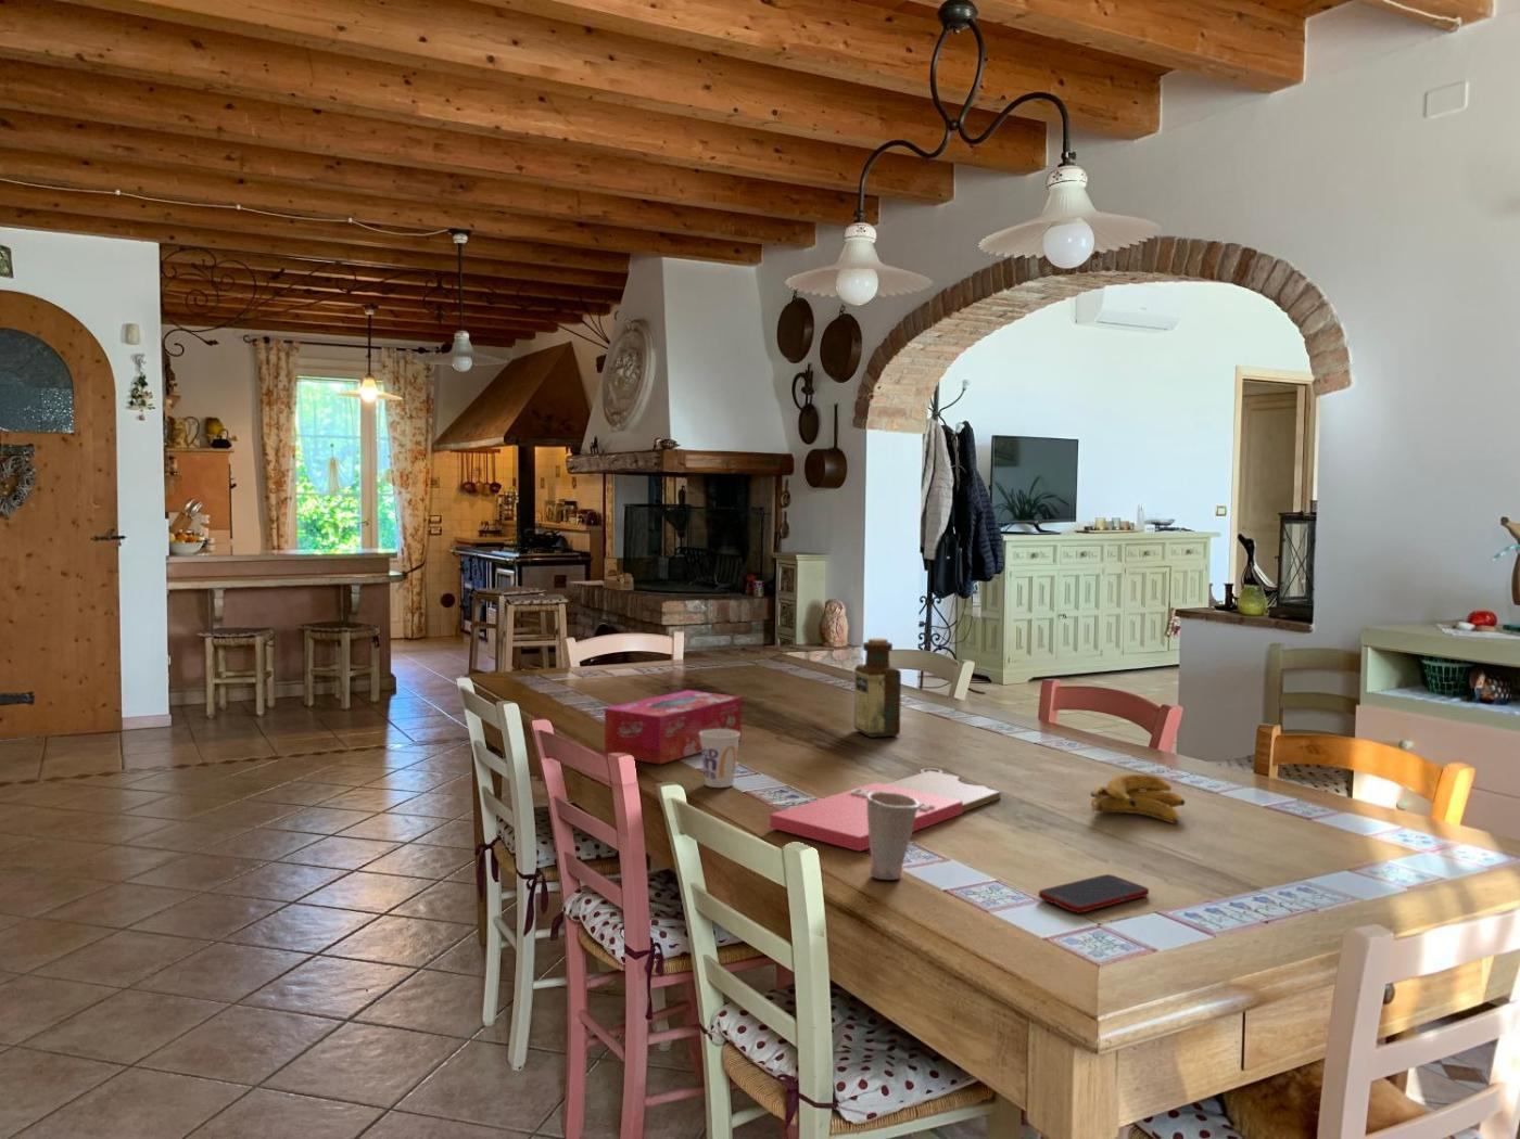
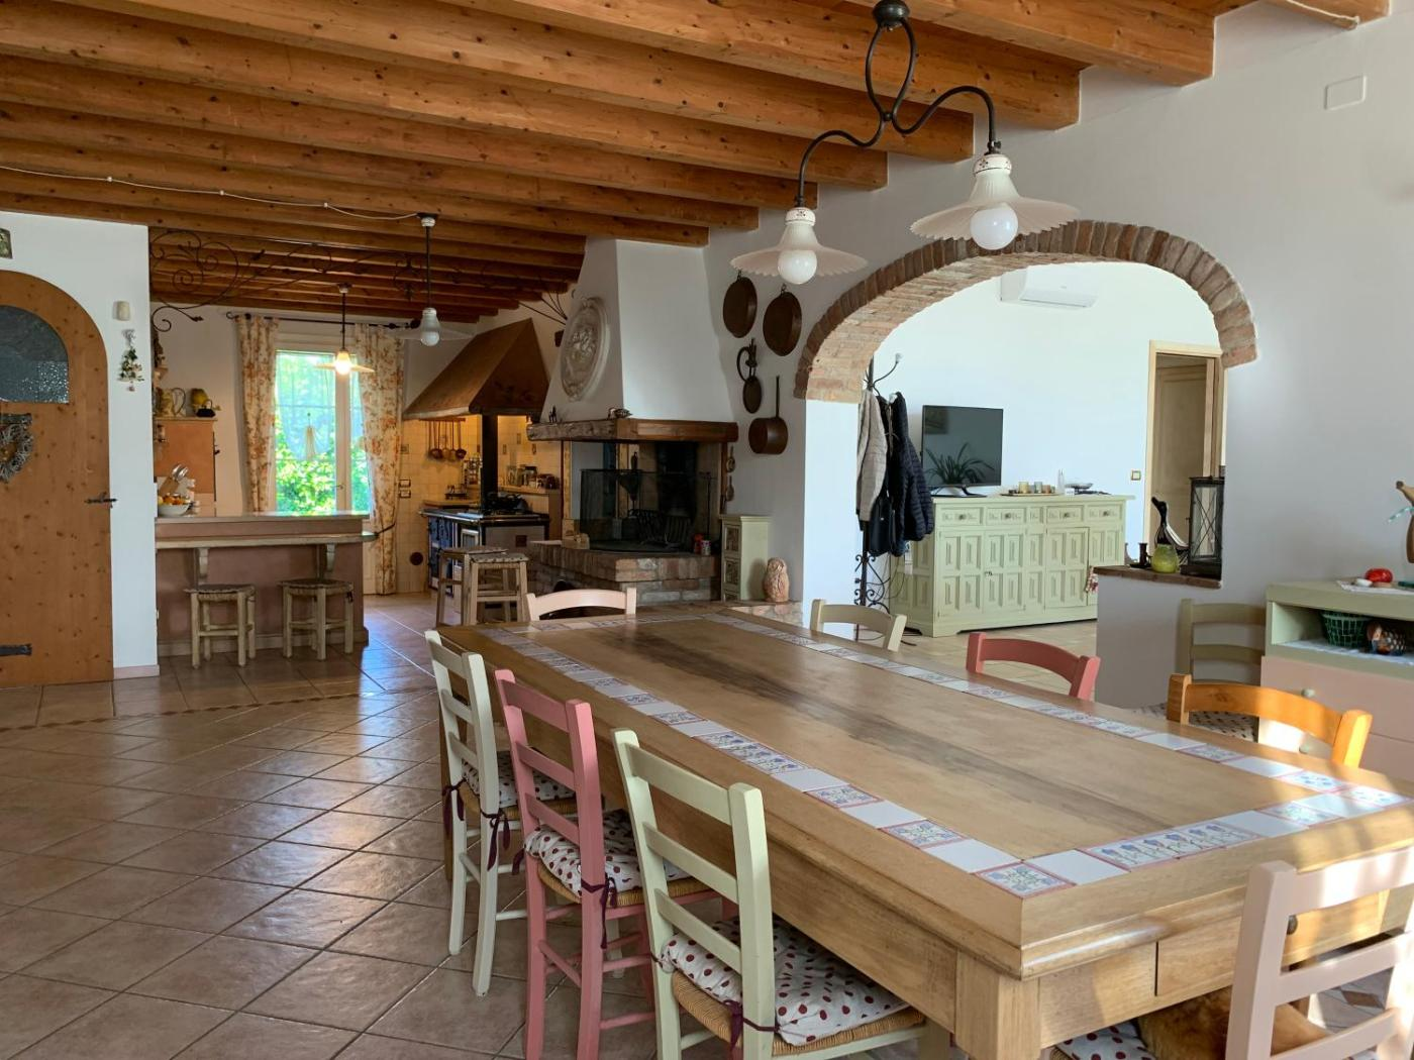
- cup (719, 759)
- cup (893, 836)
- cell phone (1093, 893)
- banana (1136, 797)
- cutting board (898, 793)
- tissue box (674, 725)
- bottle (877, 686)
